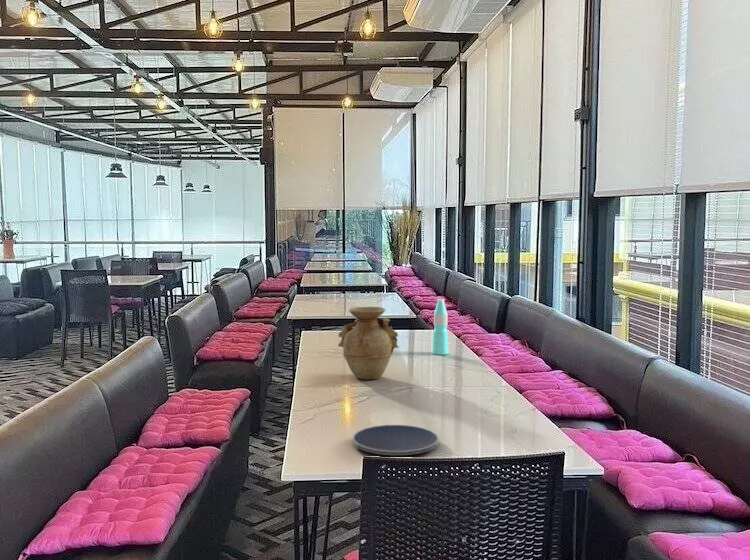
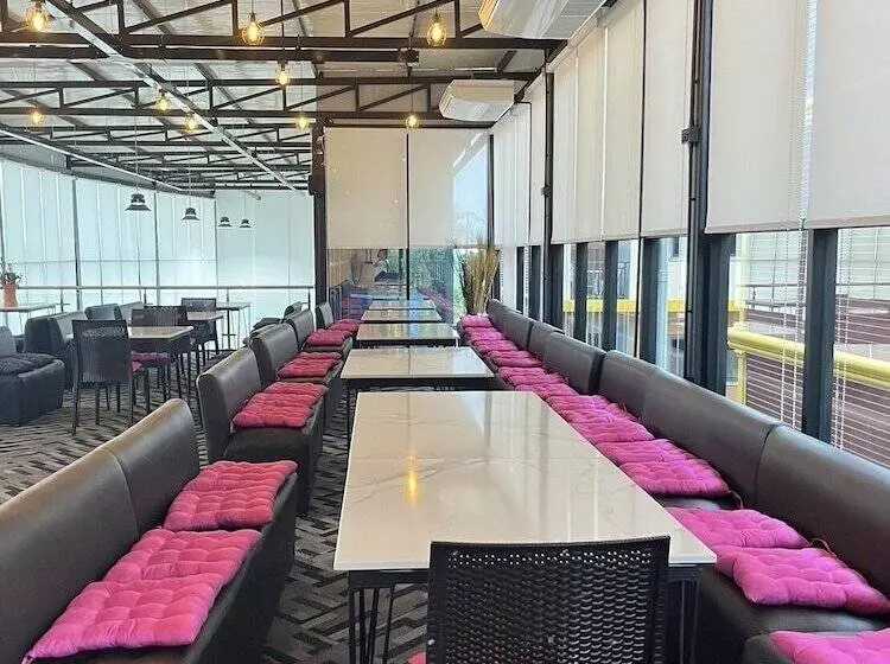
- vase (369, 342)
- water bottle (440, 326)
- plate (395, 440)
